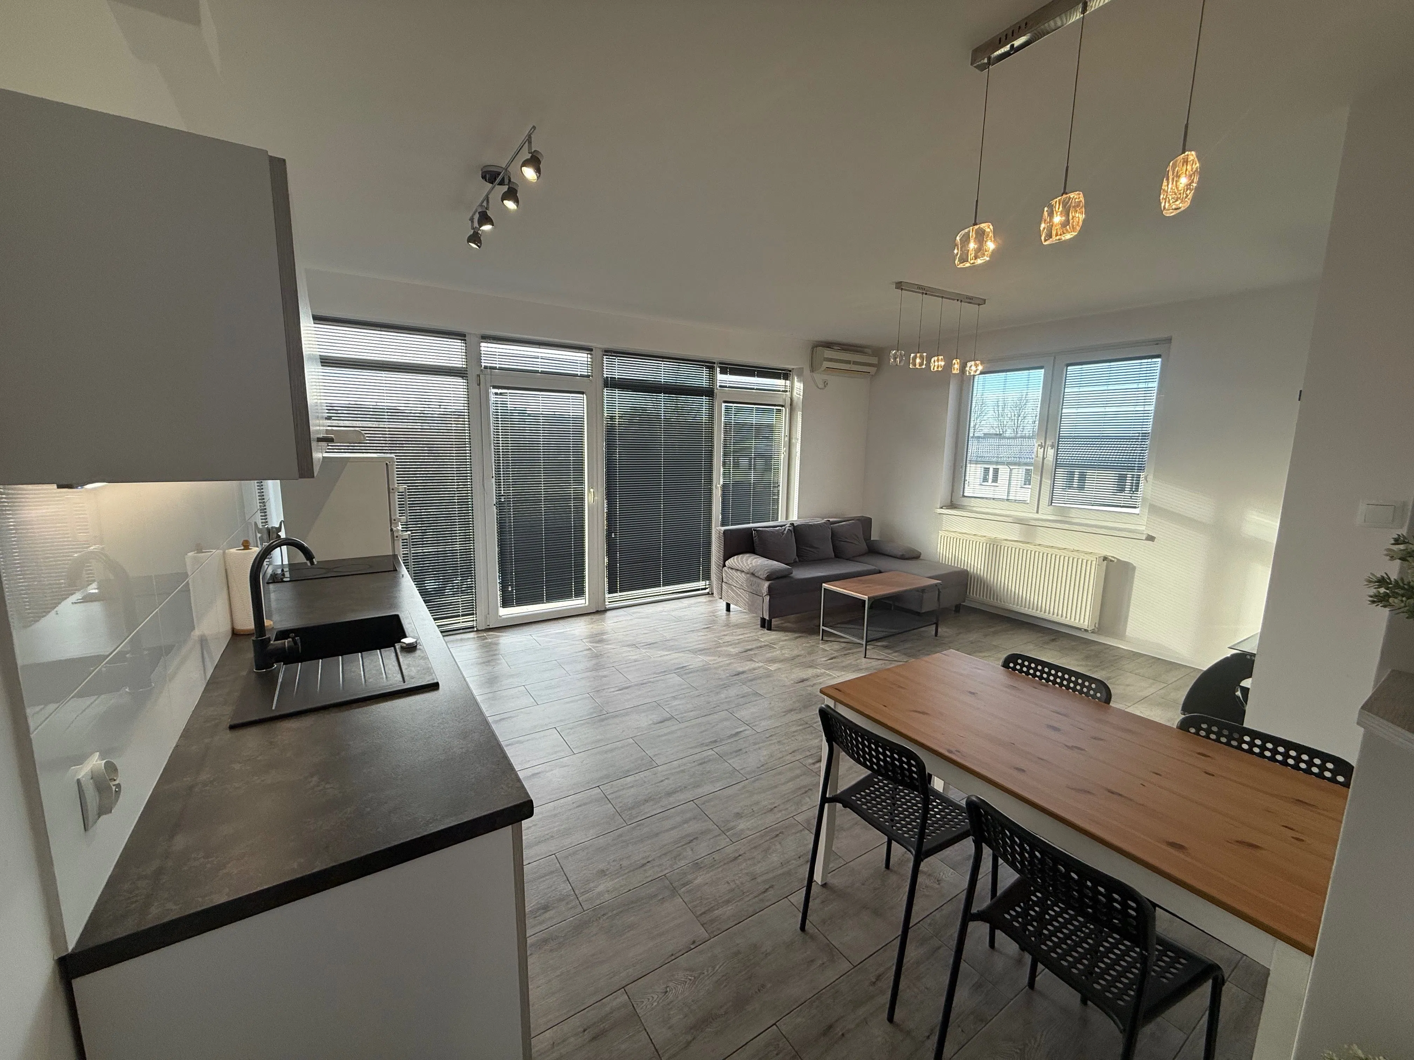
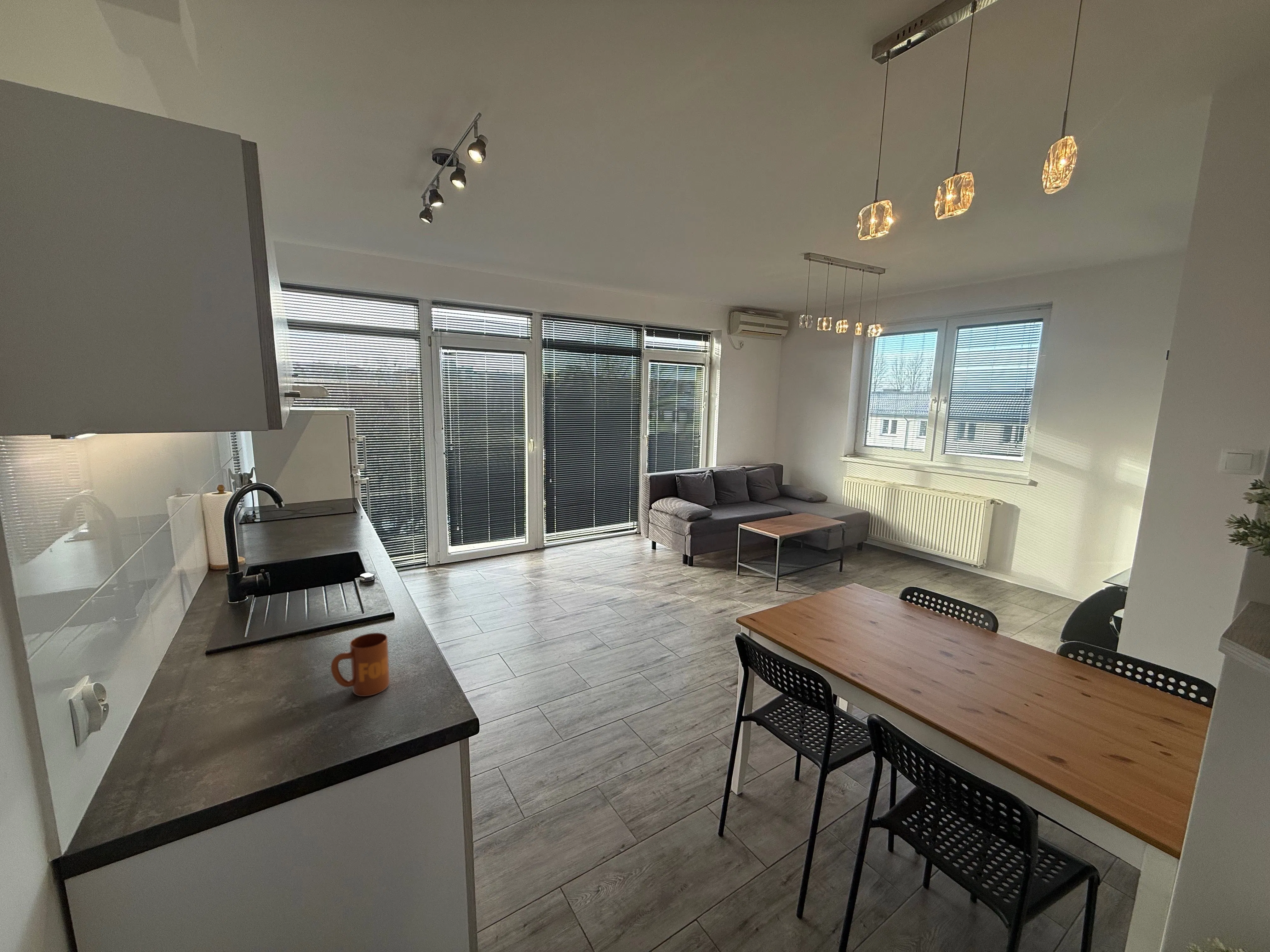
+ mug (360, 667)
